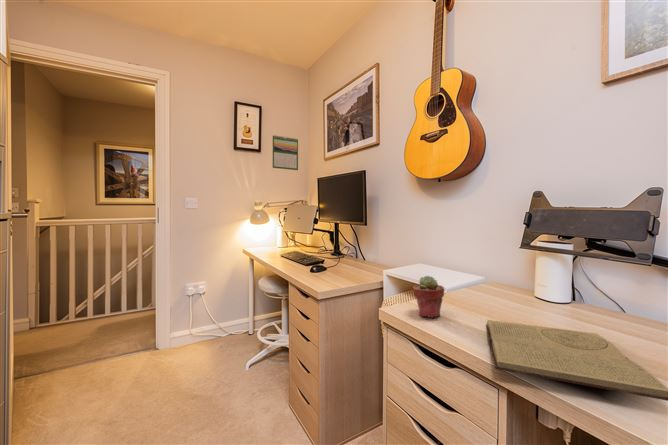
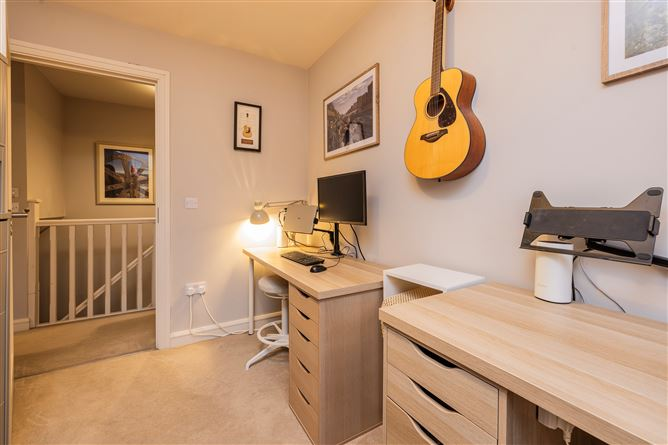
- potted succulent (428, 294)
- book (553, 348)
- calendar (285, 152)
